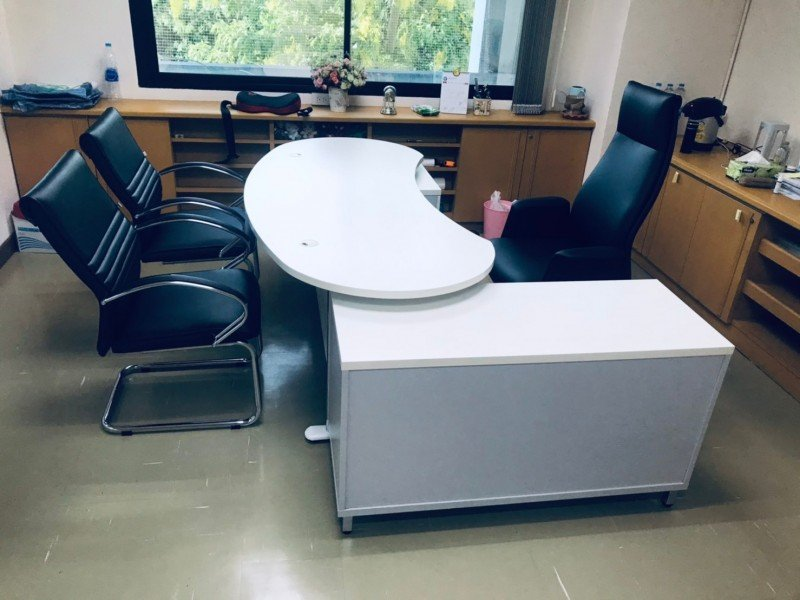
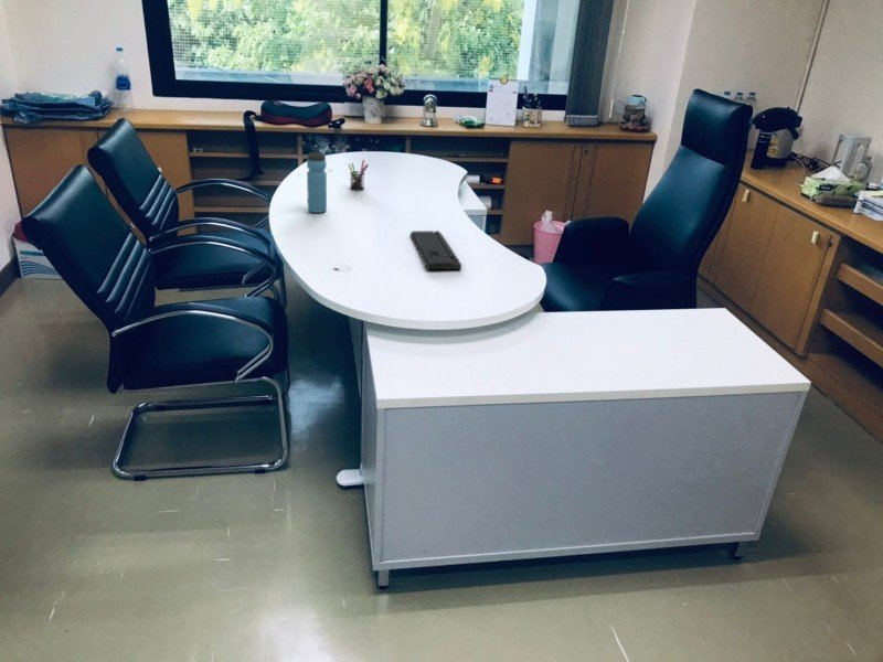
+ keyboard (434, 248)
+ water bottle (317, 180)
+ pen holder (357, 174)
